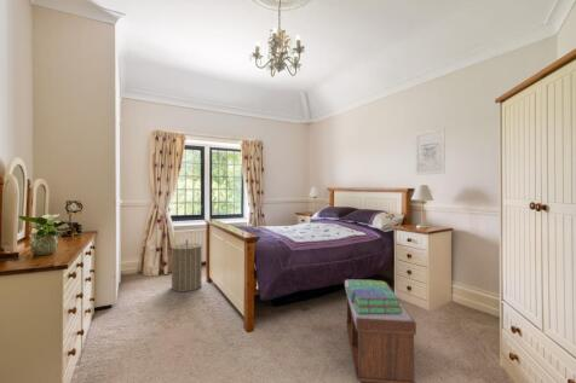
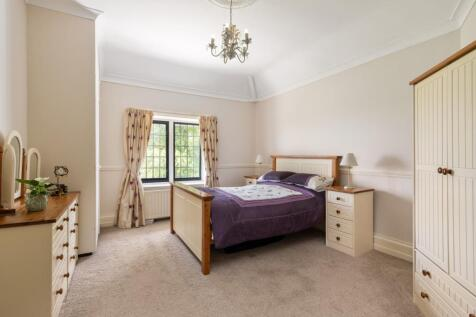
- wall art (428, 152)
- stack of books (370, 295)
- bench (373, 324)
- laundry hamper (186, 262)
